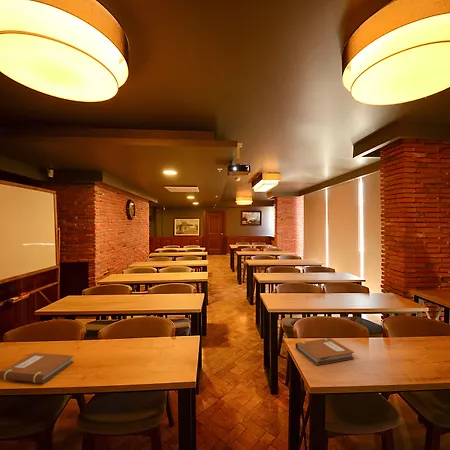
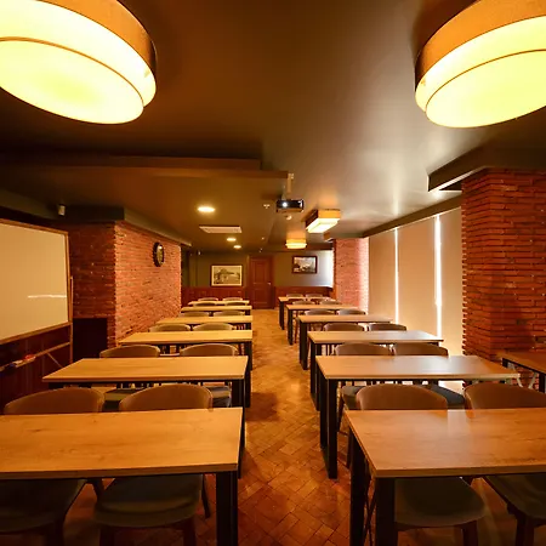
- notebook (324, 349)
- notebook (36, 367)
